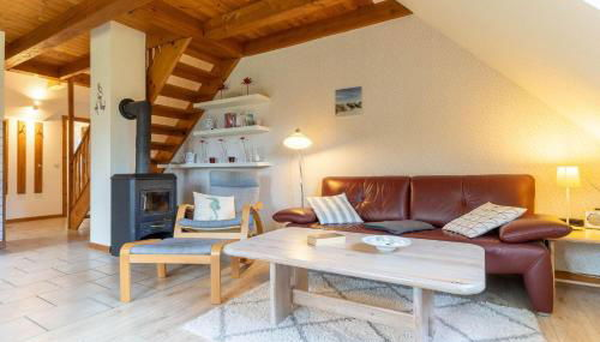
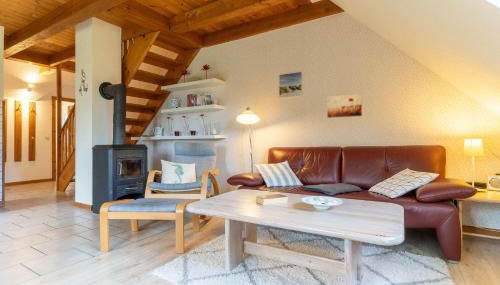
+ wall art (344, 106)
